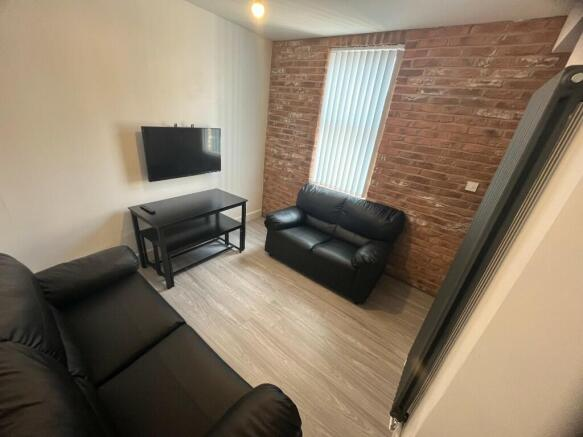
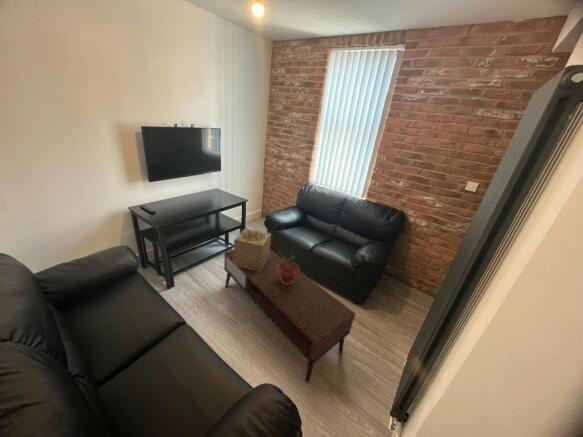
+ potted plant (287, 265)
+ decorative box (252, 248)
+ coffee table (278, 297)
